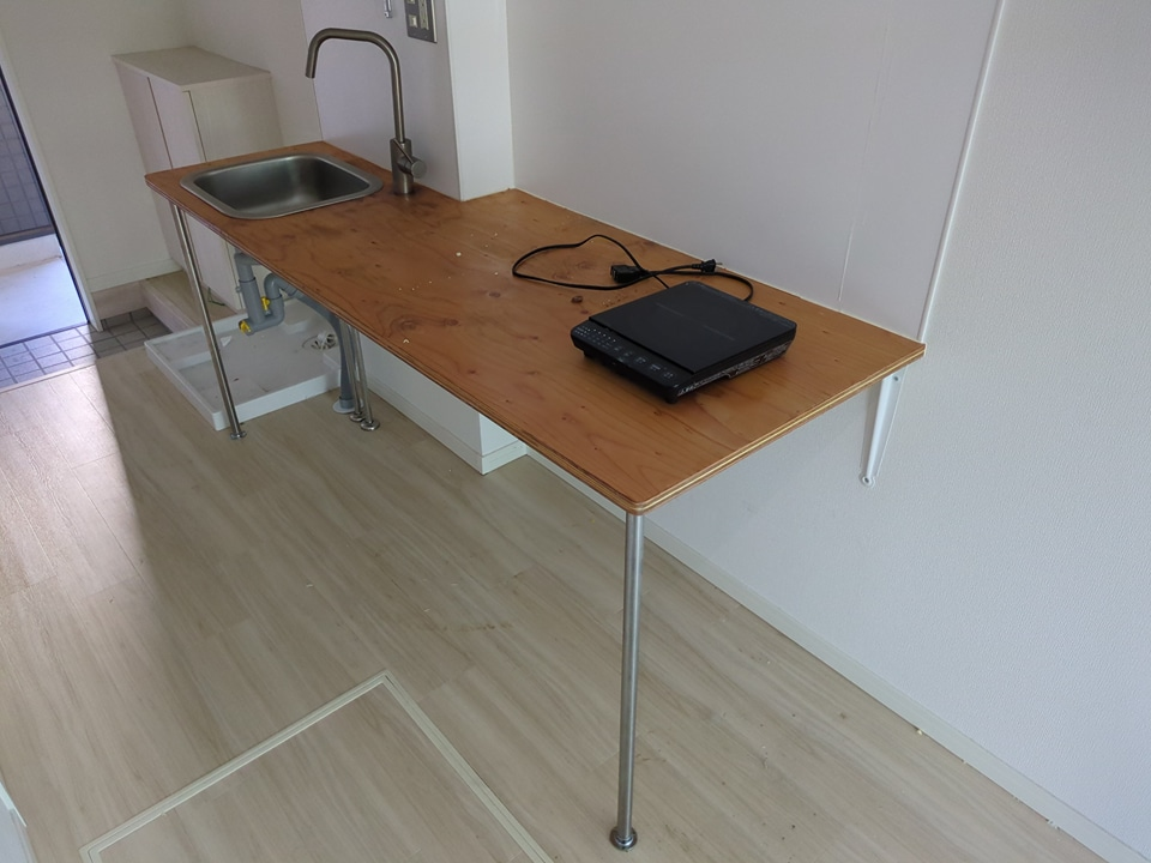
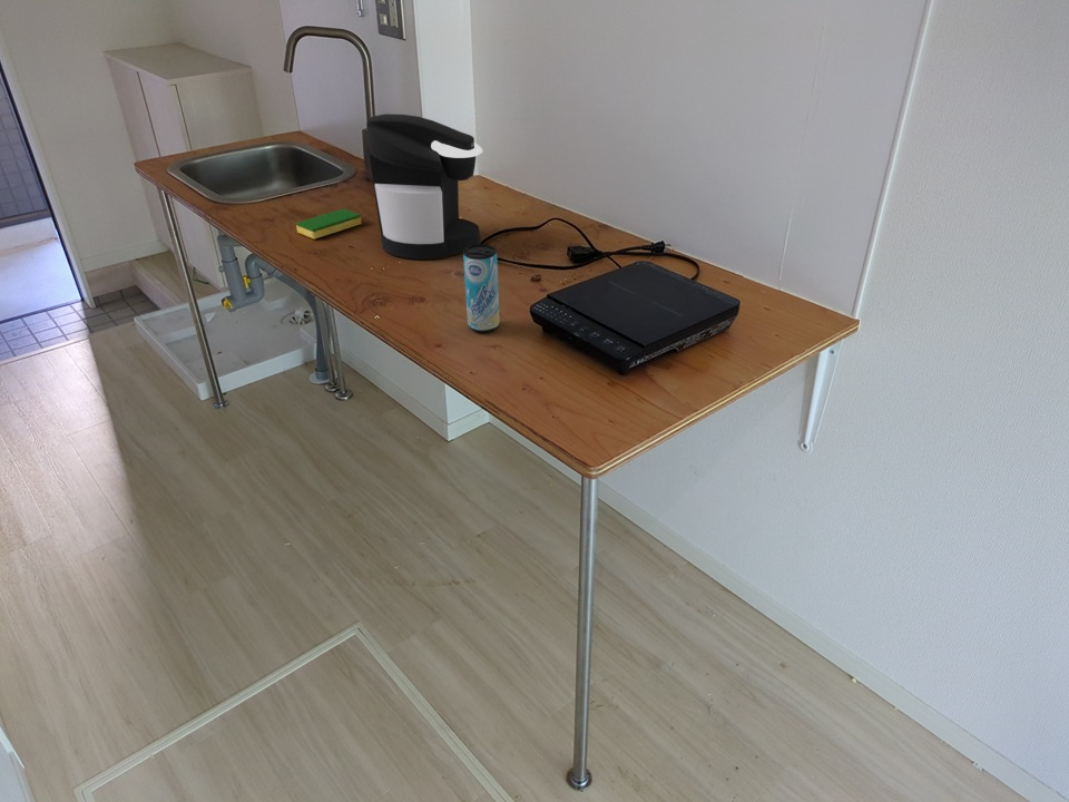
+ beverage can (481, 290)
+ coffee maker (429, 183)
+ dish sponge (328, 223)
